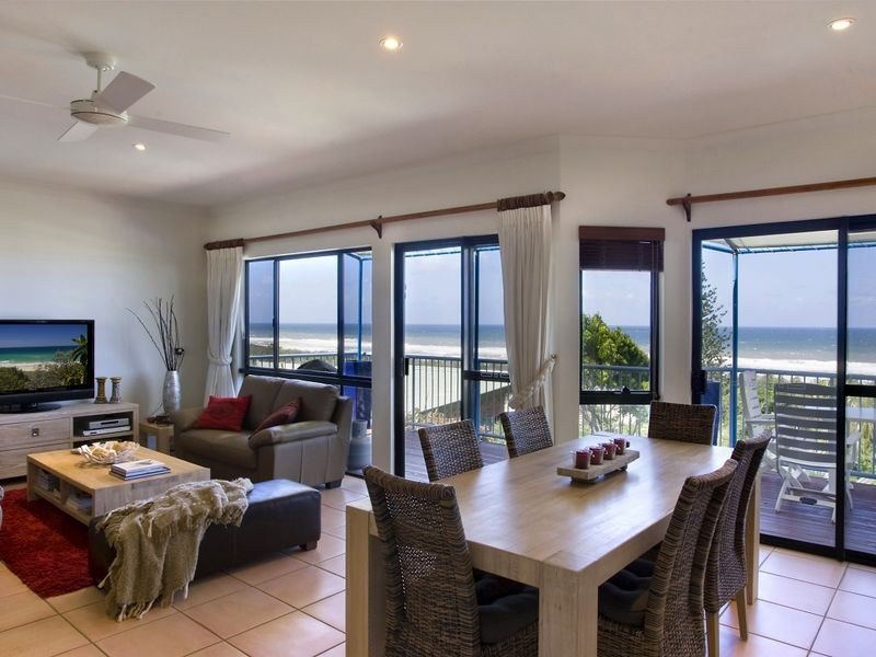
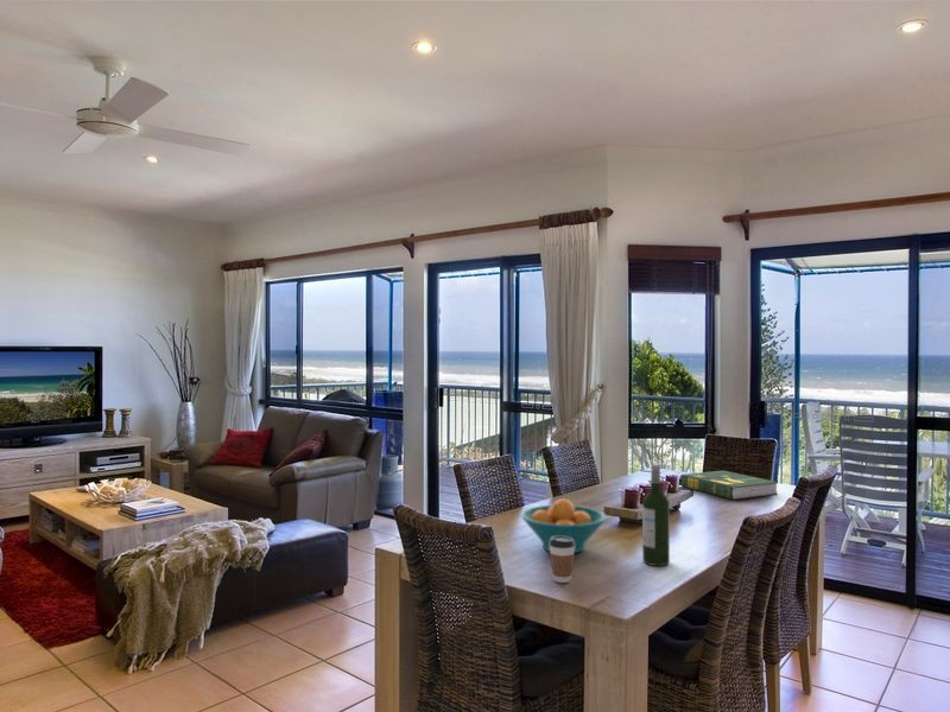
+ book (727, 484)
+ coffee cup (562, 559)
+ fruit bowl (563, 523)
+ wine bottle (656, 513)
